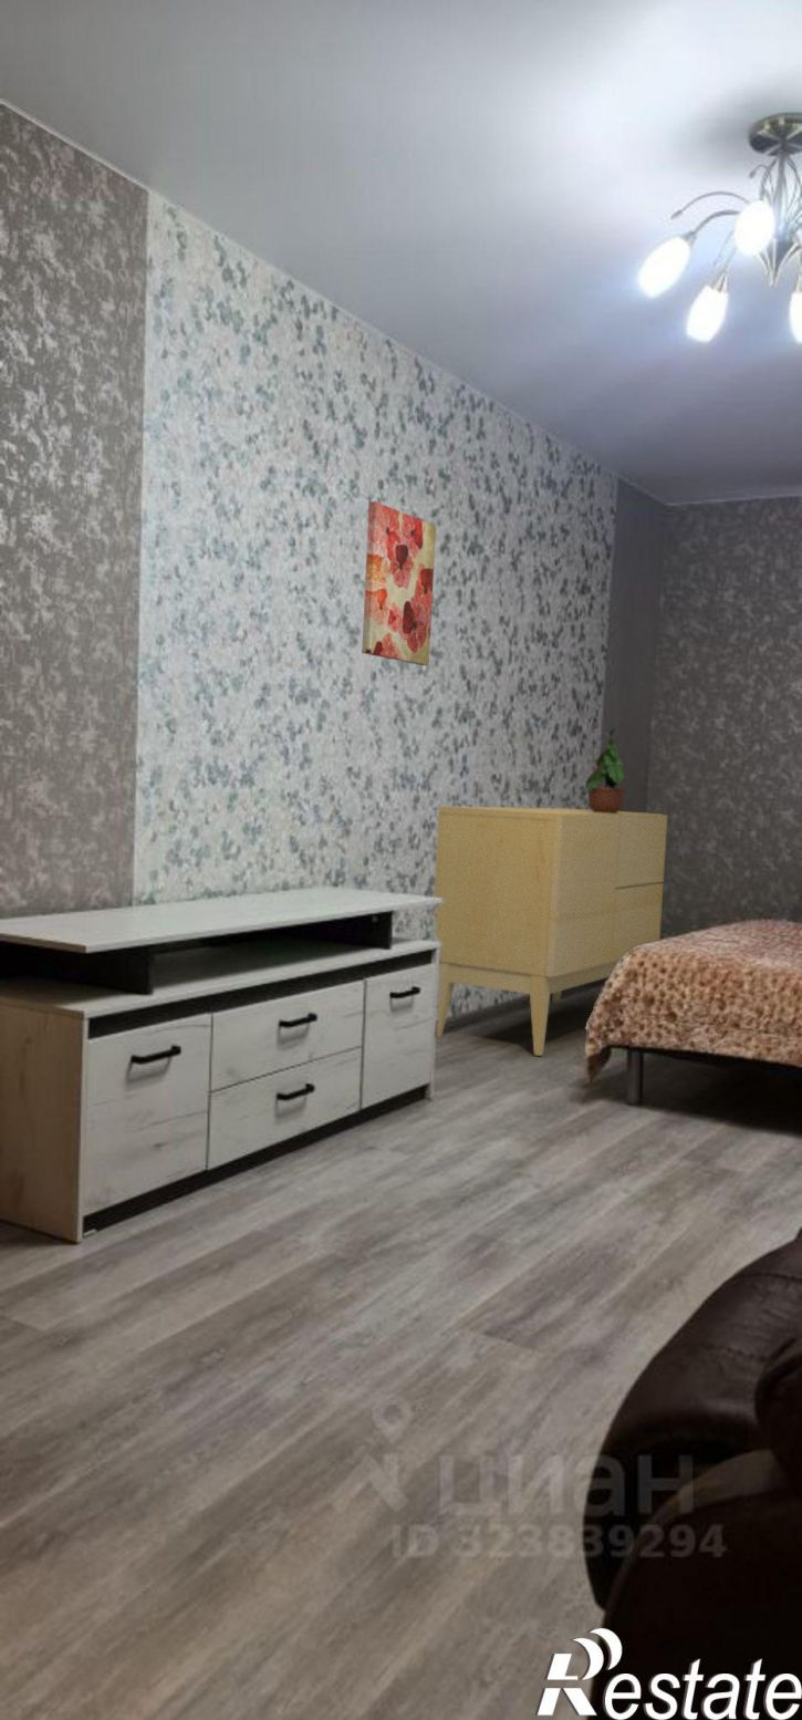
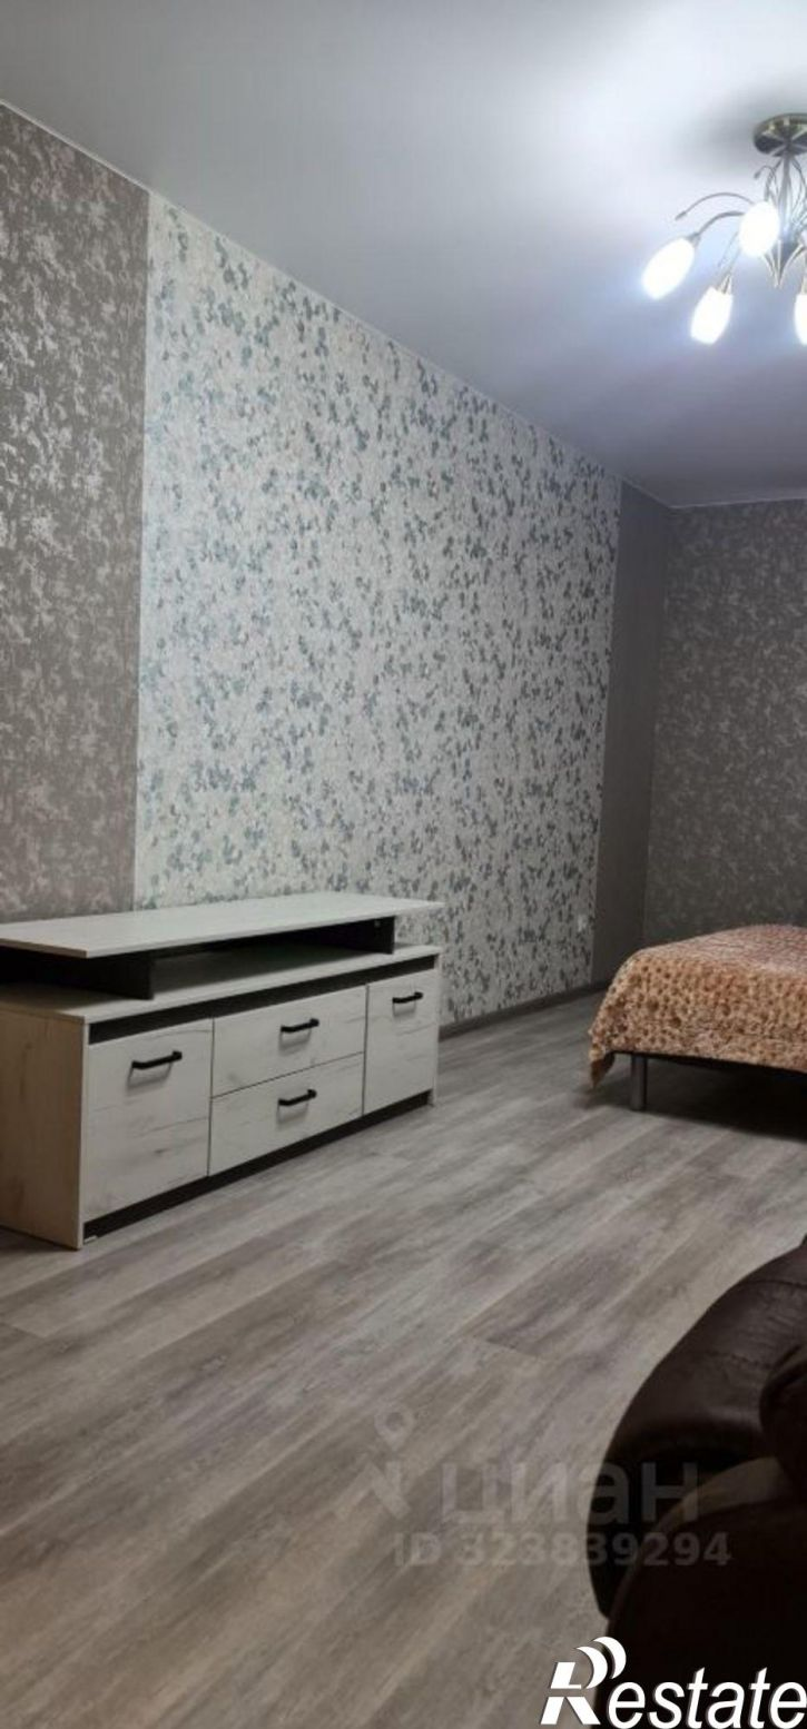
- sideboard (554, 918)
- potted plant (607, 769)
- wall art (399, 587)
